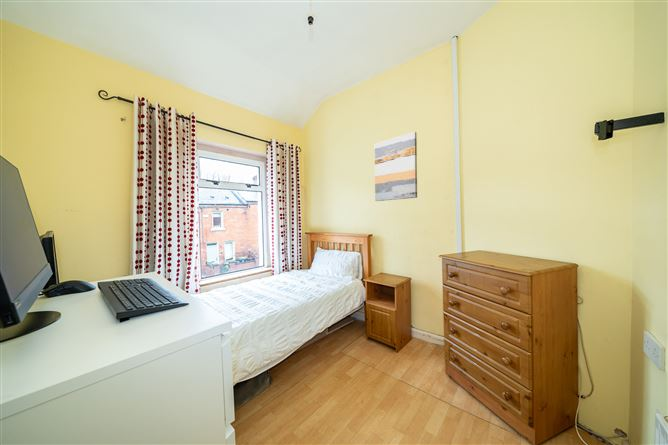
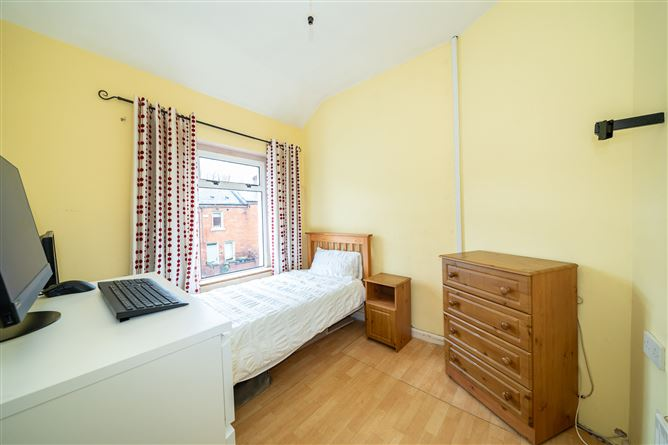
- wall art (394, 169)
